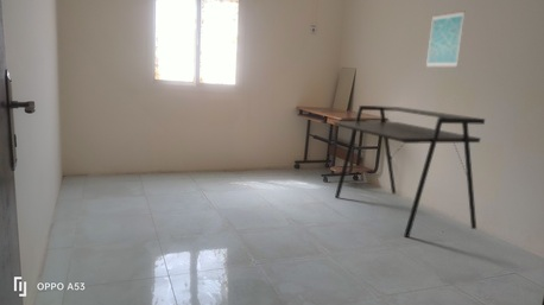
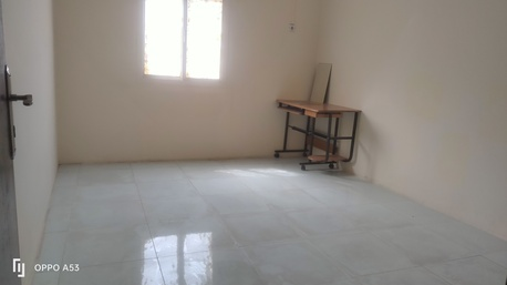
- desk (391, 163)
- wall art (444, 40)
